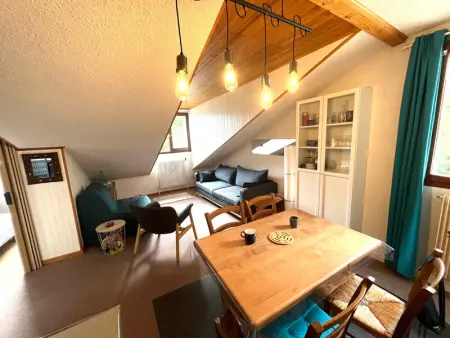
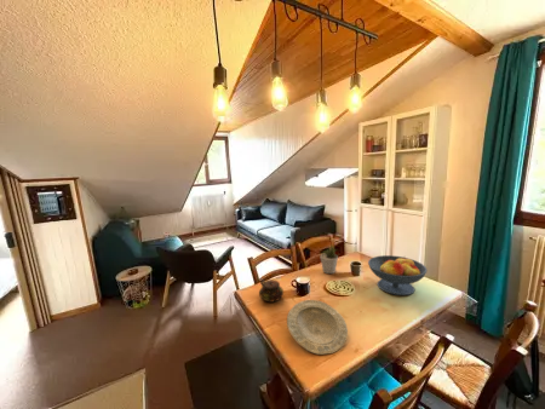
+ fruit bowl (395, 271)
+ plate (316, 323)
+ teapot (271, 289)
+ potted plant (329, 258)
